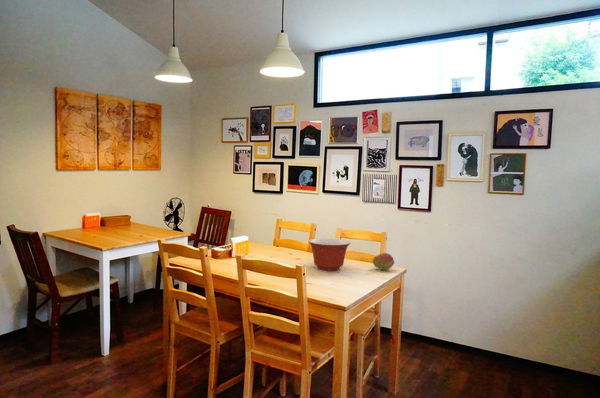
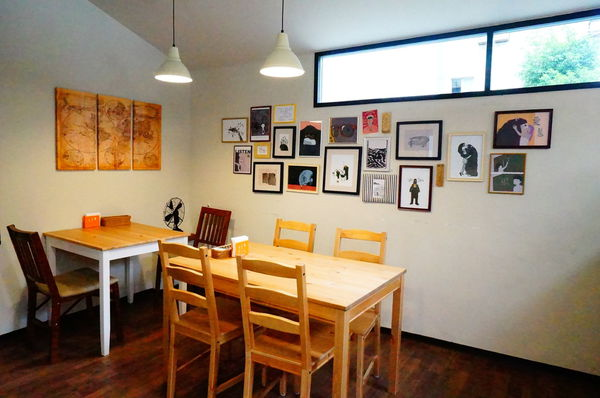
- fruit (383, 261)
- mixing bowl (328, 254)
